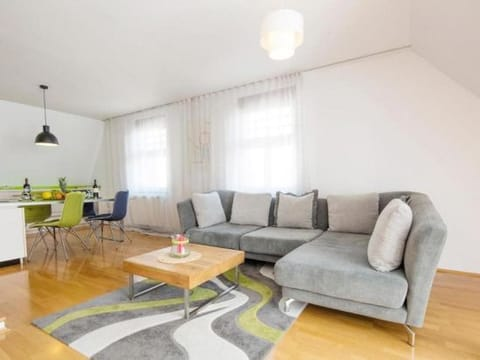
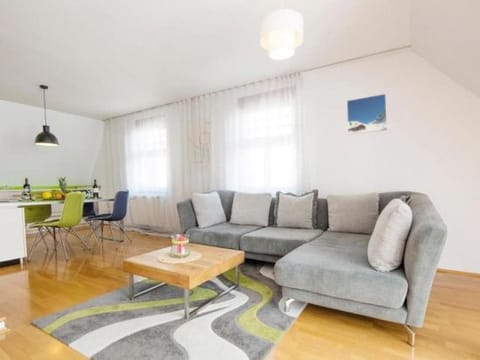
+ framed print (366, 114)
